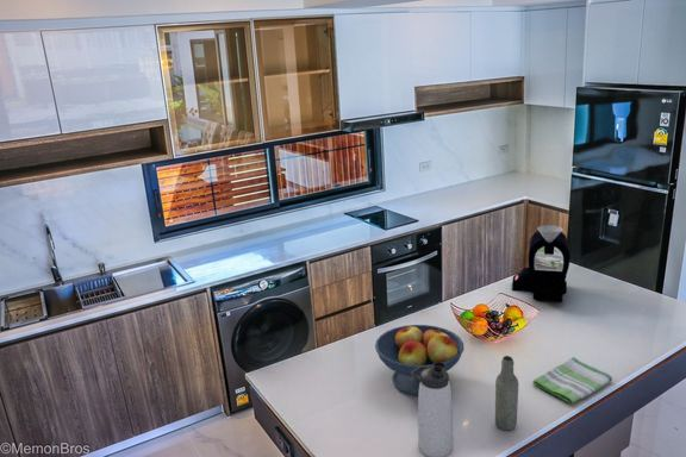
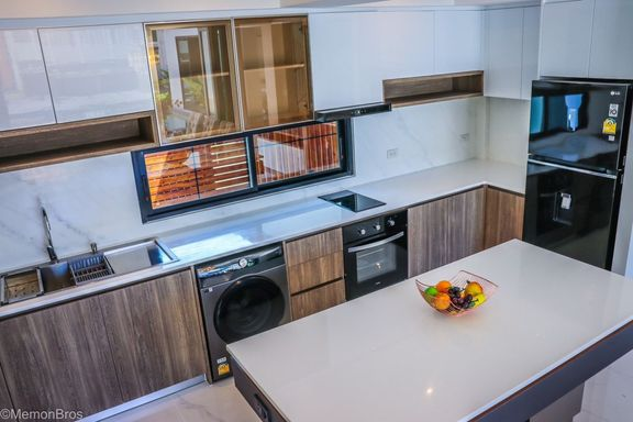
- thermos bottle (435, 405)
- coffee roaster (540, 261)
- bottle (506, 392)
- dish towel (572, 378)
- fruit bowl (419, 355)
